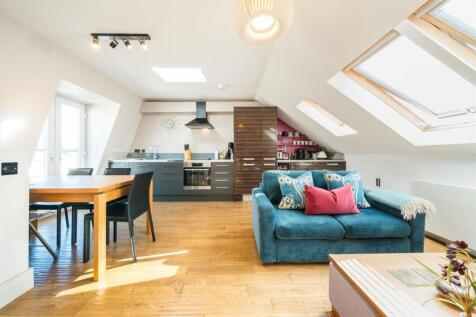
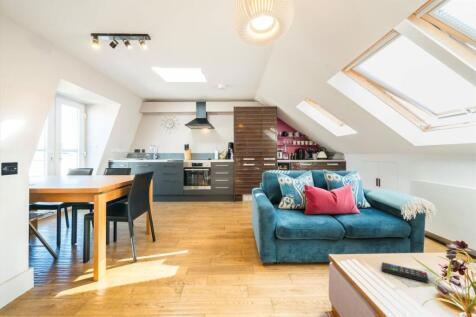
+ remote control (403, 271)
